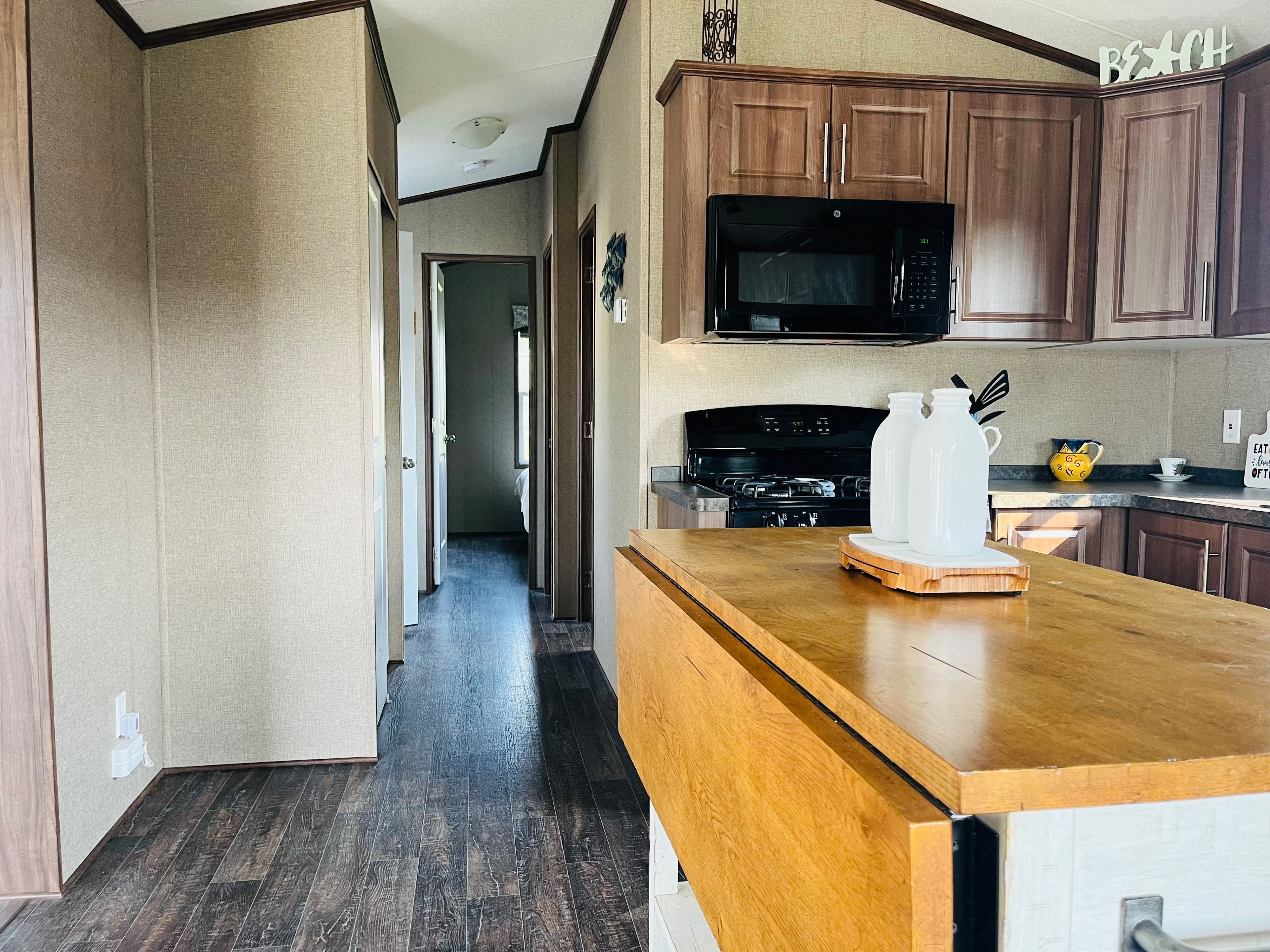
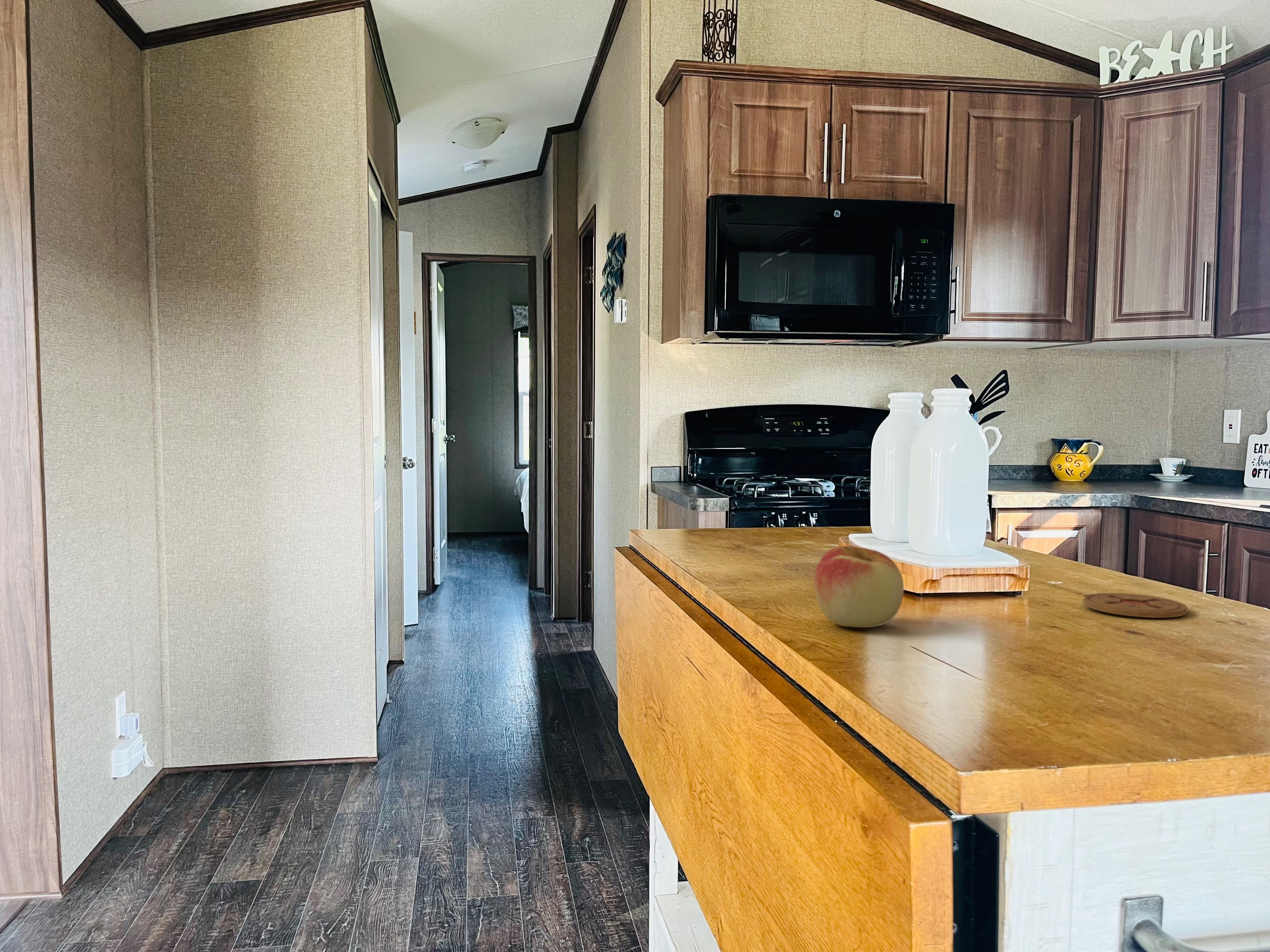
+ apple (860, 585)
+ coaster (1134, 605)
